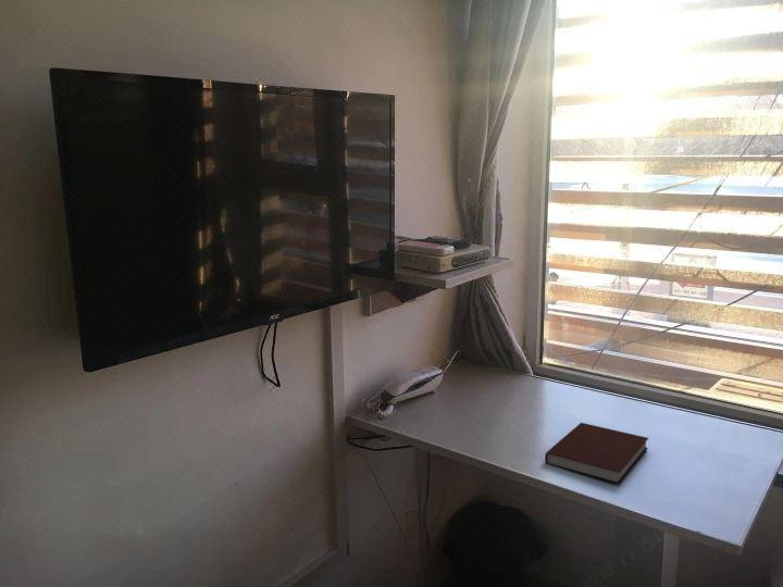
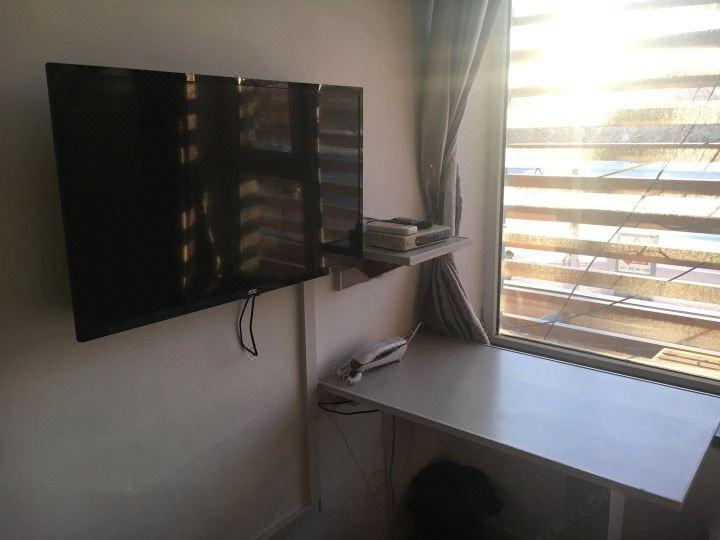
- notebook (597, 450)
